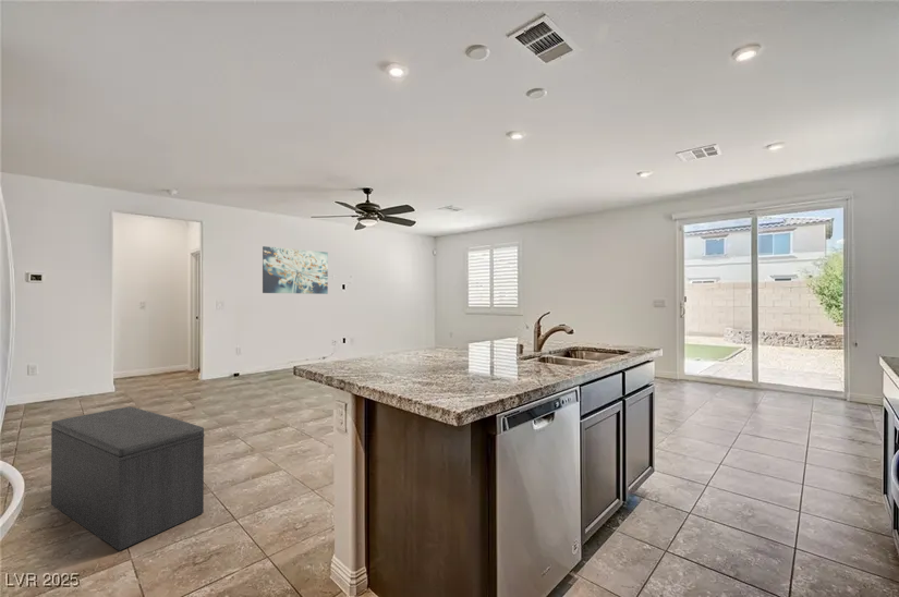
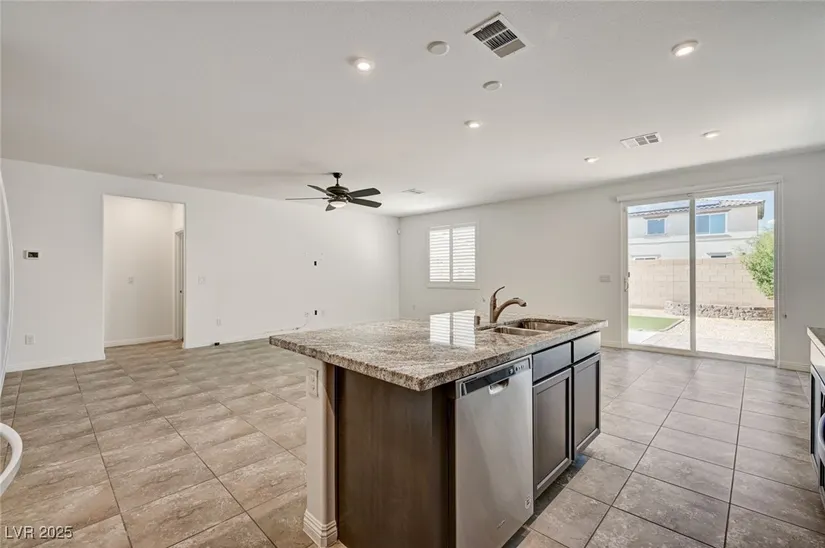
- wall art (296, 271)
- bench (125, 465)
